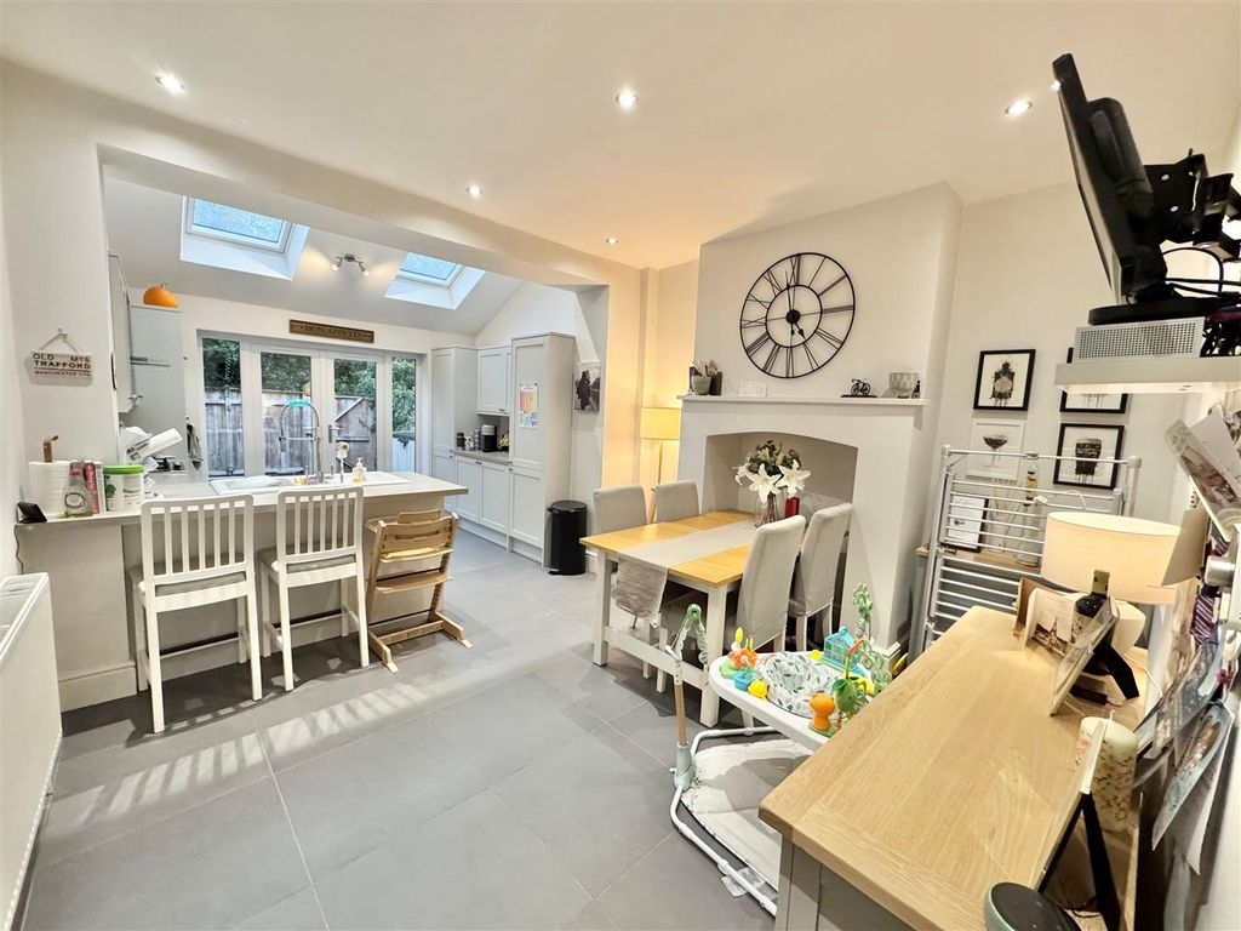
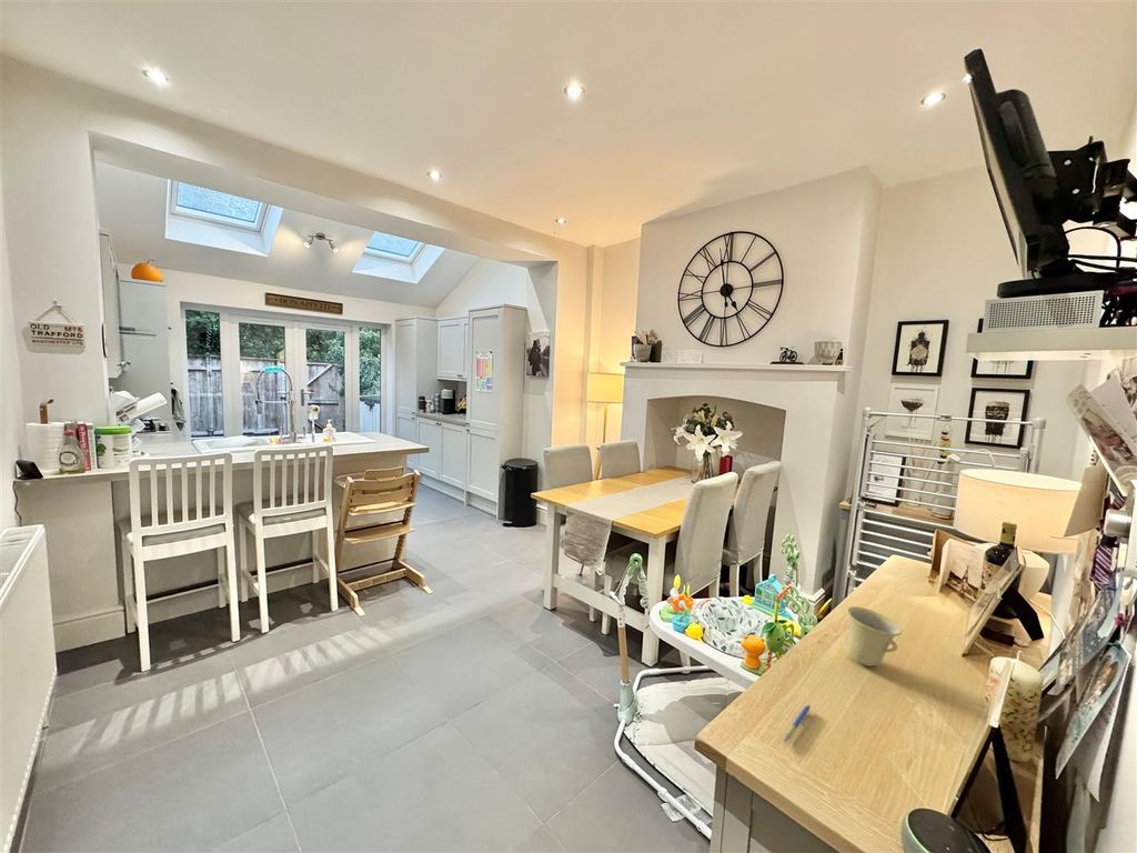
+ cup (871, 639)
+ pen (796, 722)
